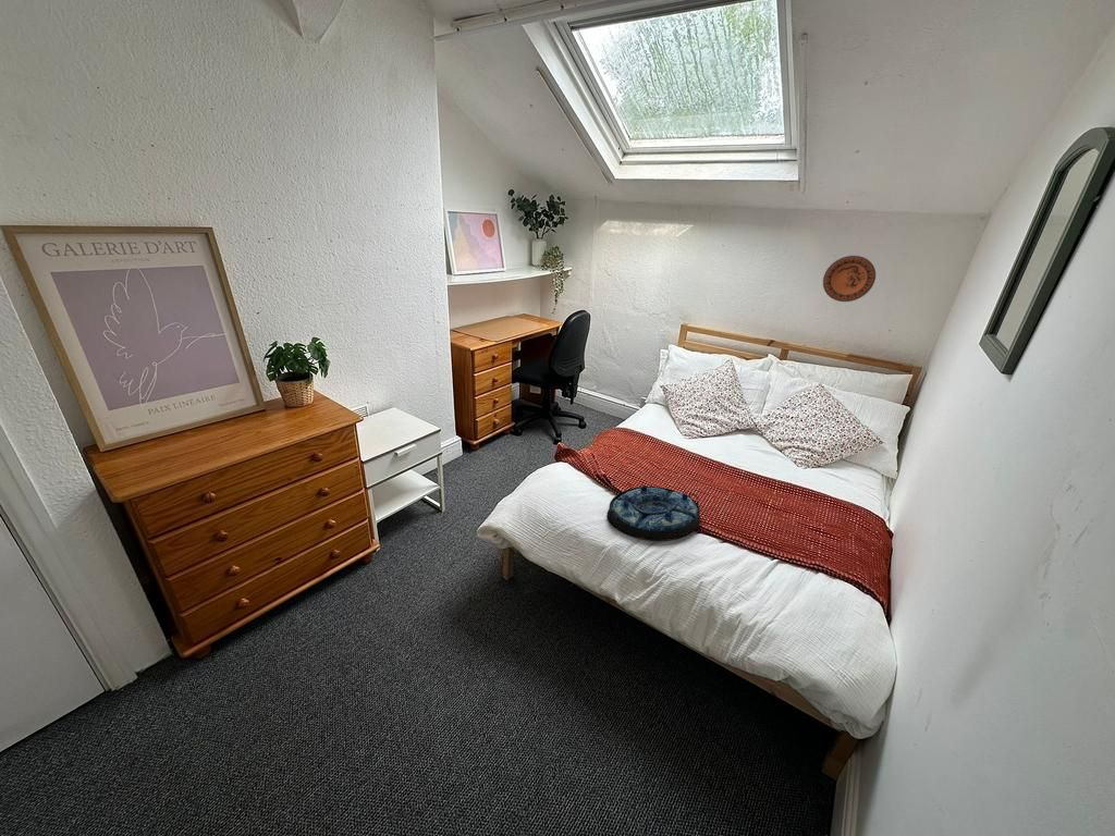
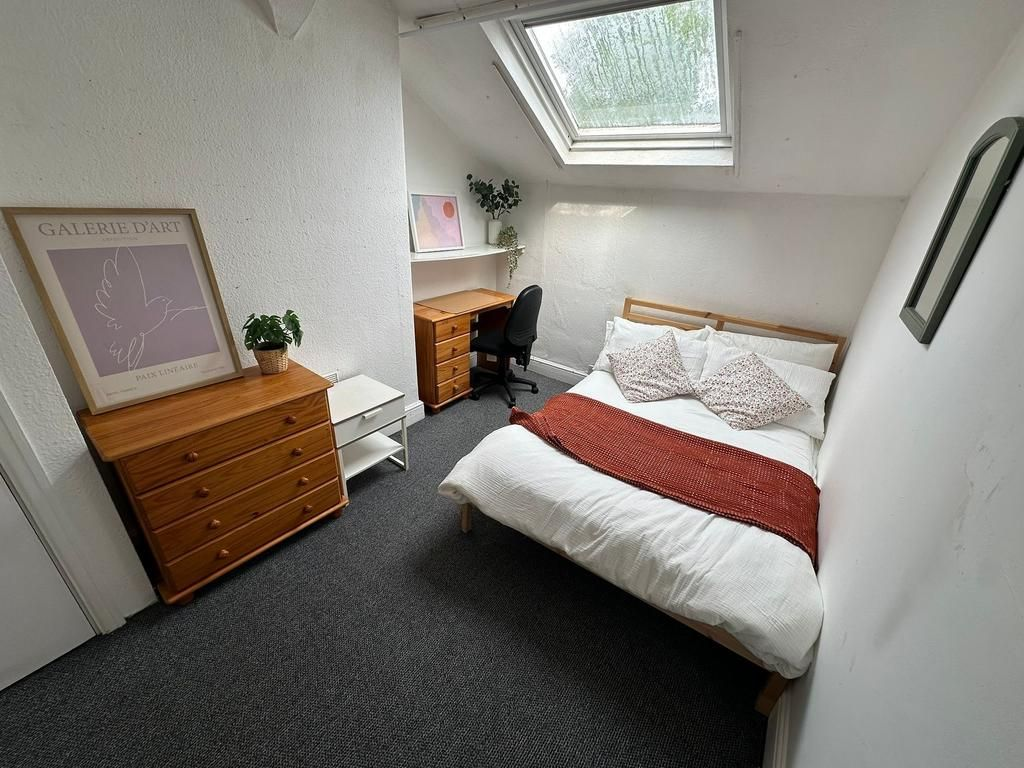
- decorative plate (848, 279)
- serving tray (654, 506)
